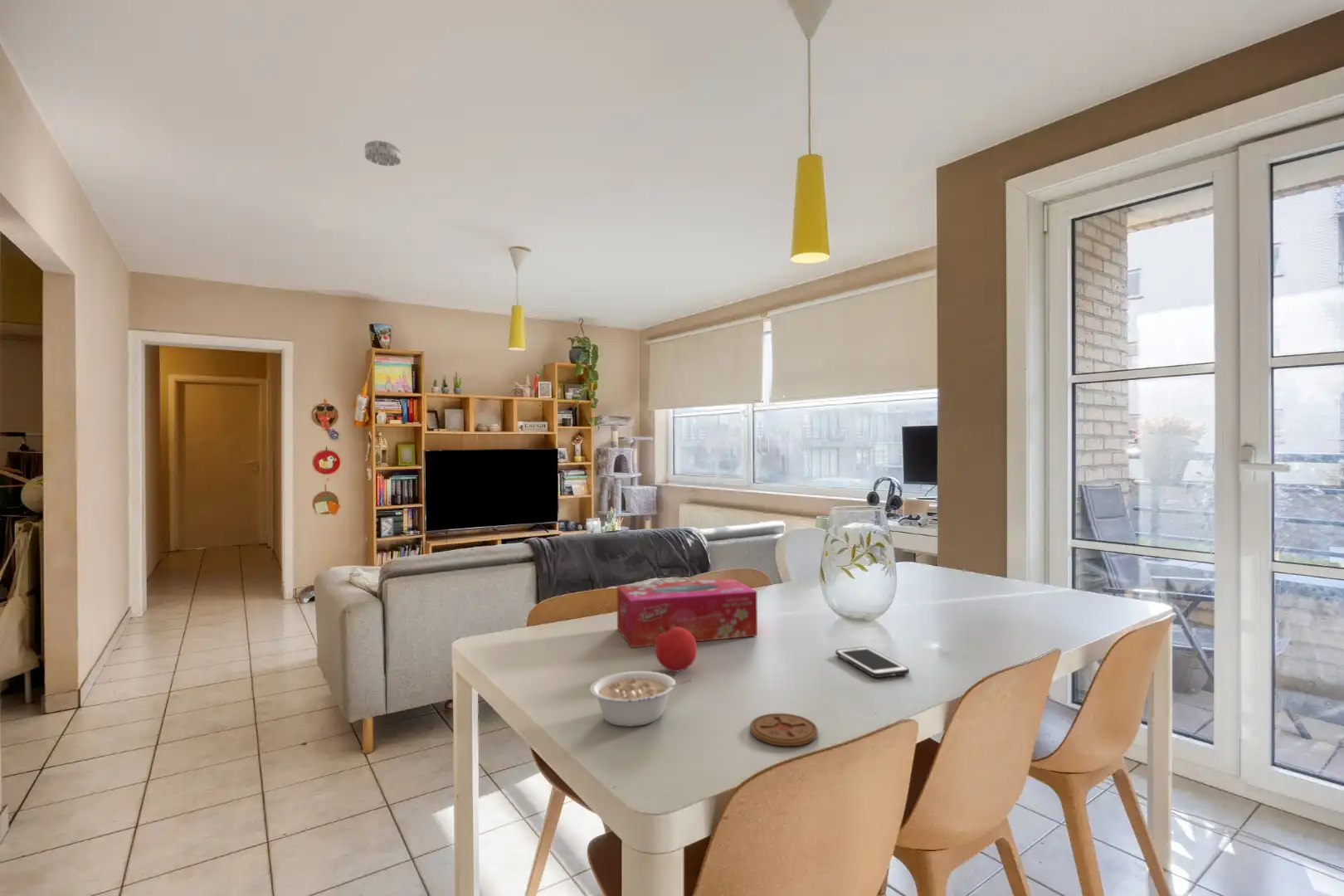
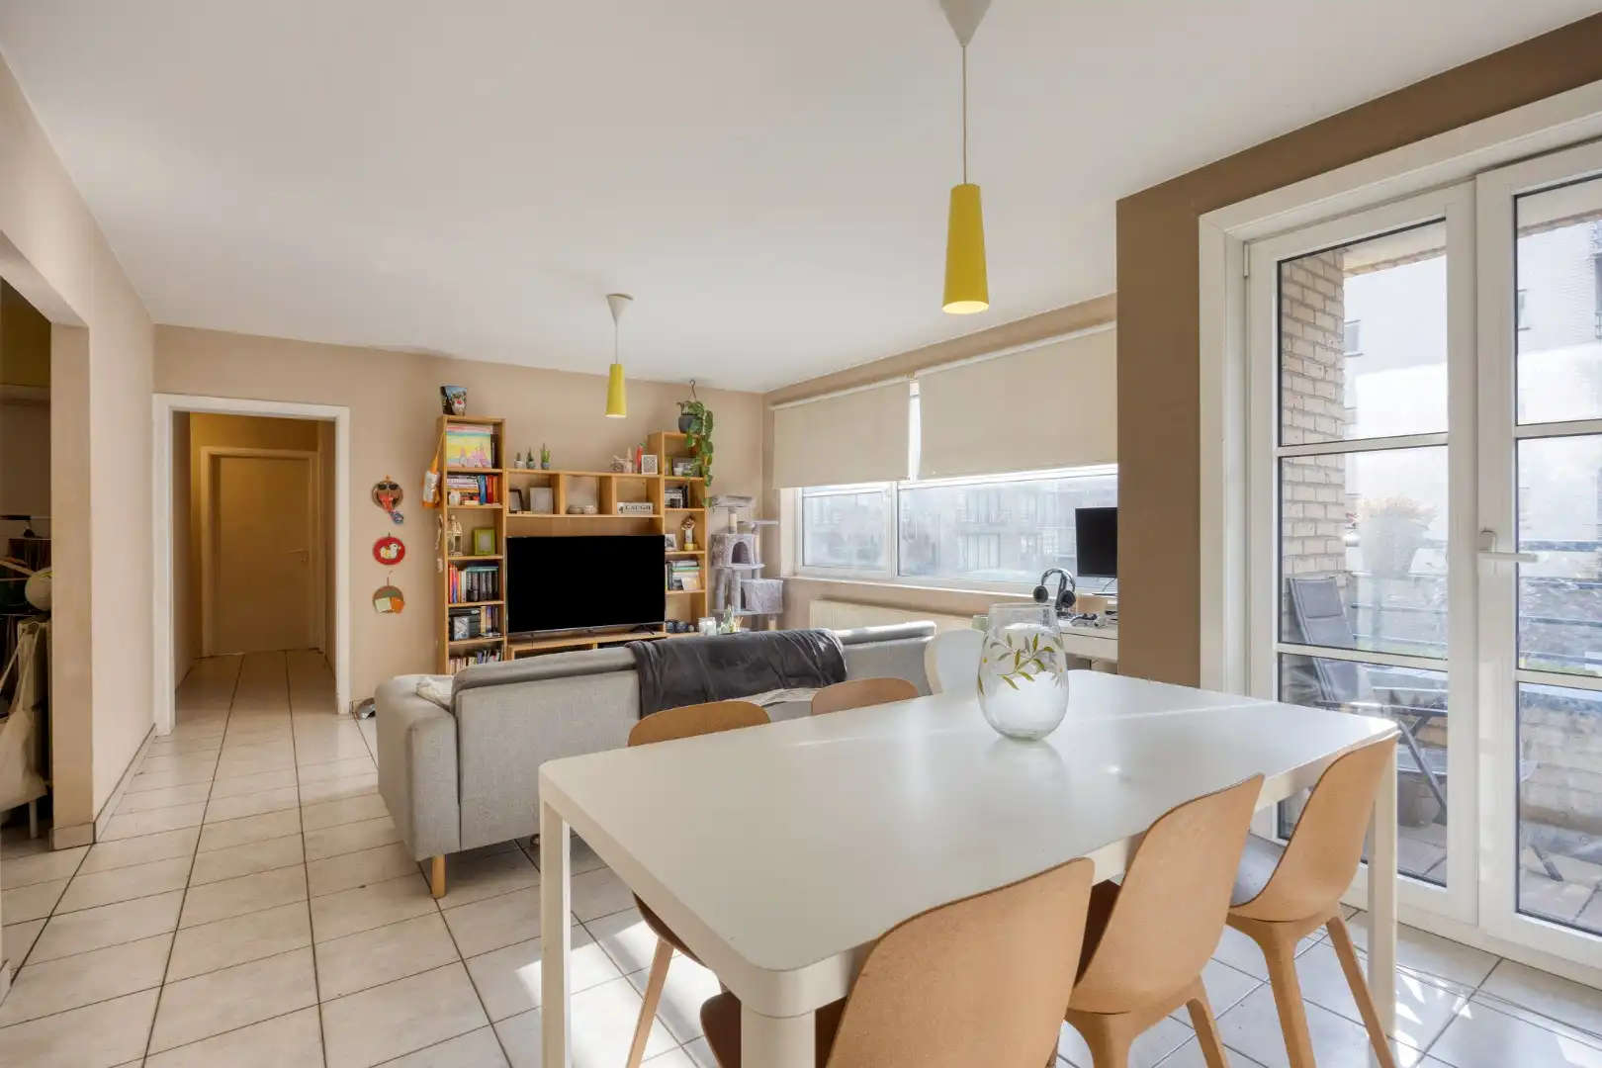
- fruit (675, 649)
- smoke detector (382, 153)
- cell phone (870, 661)
- coaster (783, 728)
- legume (636, 696)
- tissue box (685, 610)
